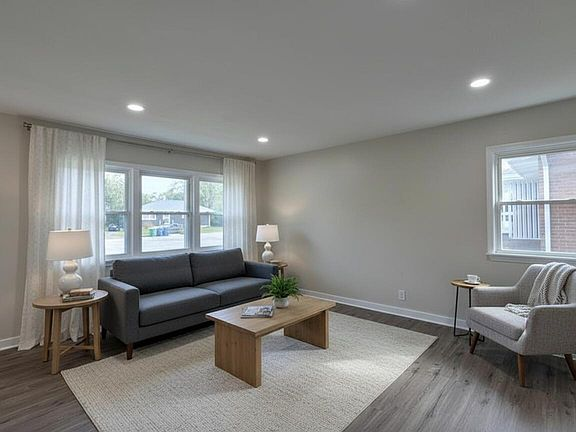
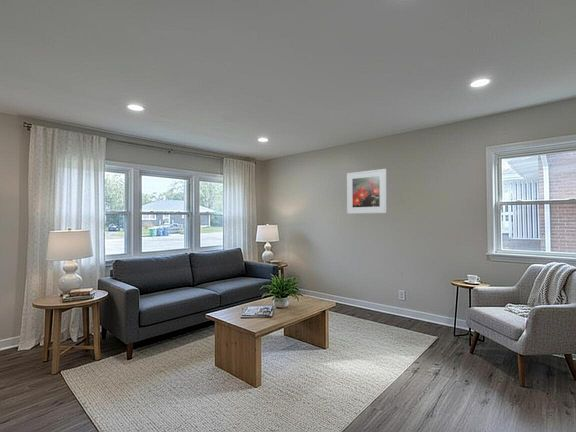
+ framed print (365, 192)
